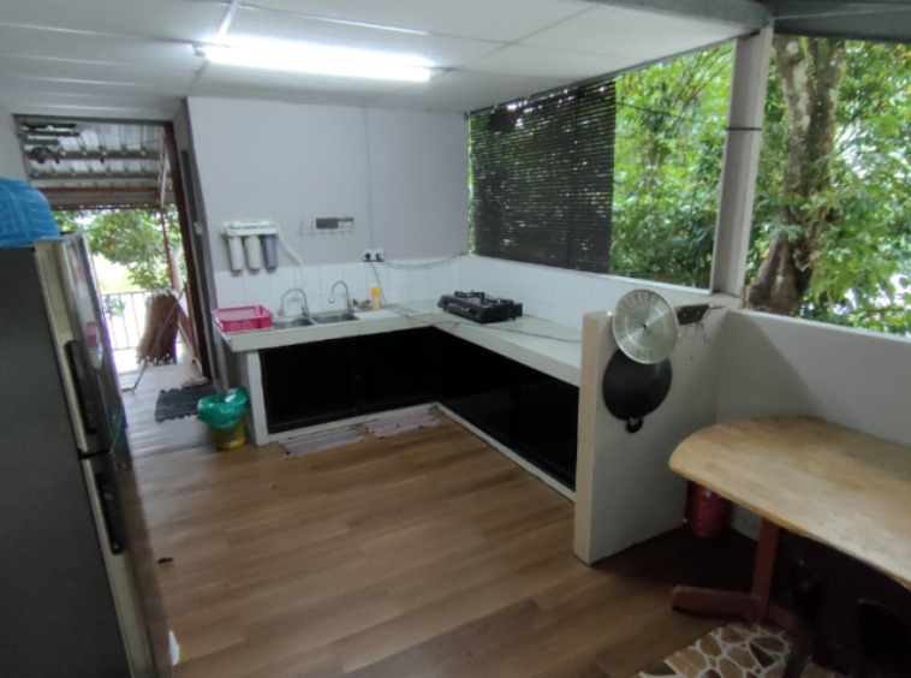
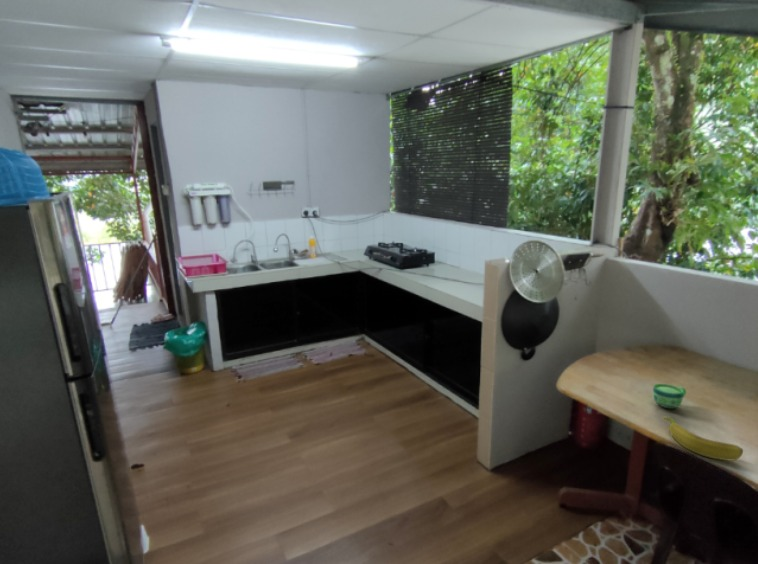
+ cup (669, 395)
+ banana (700, 437)
